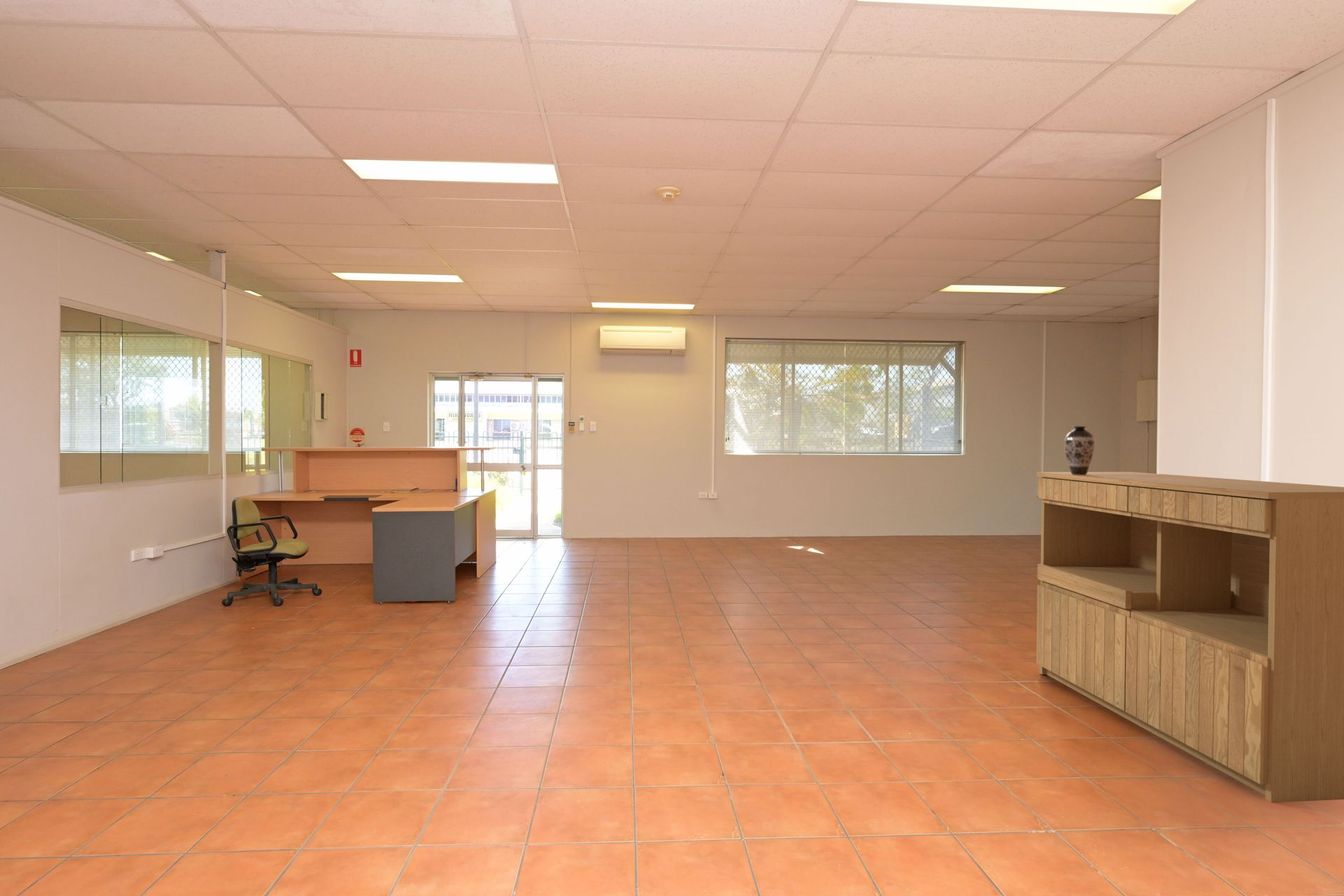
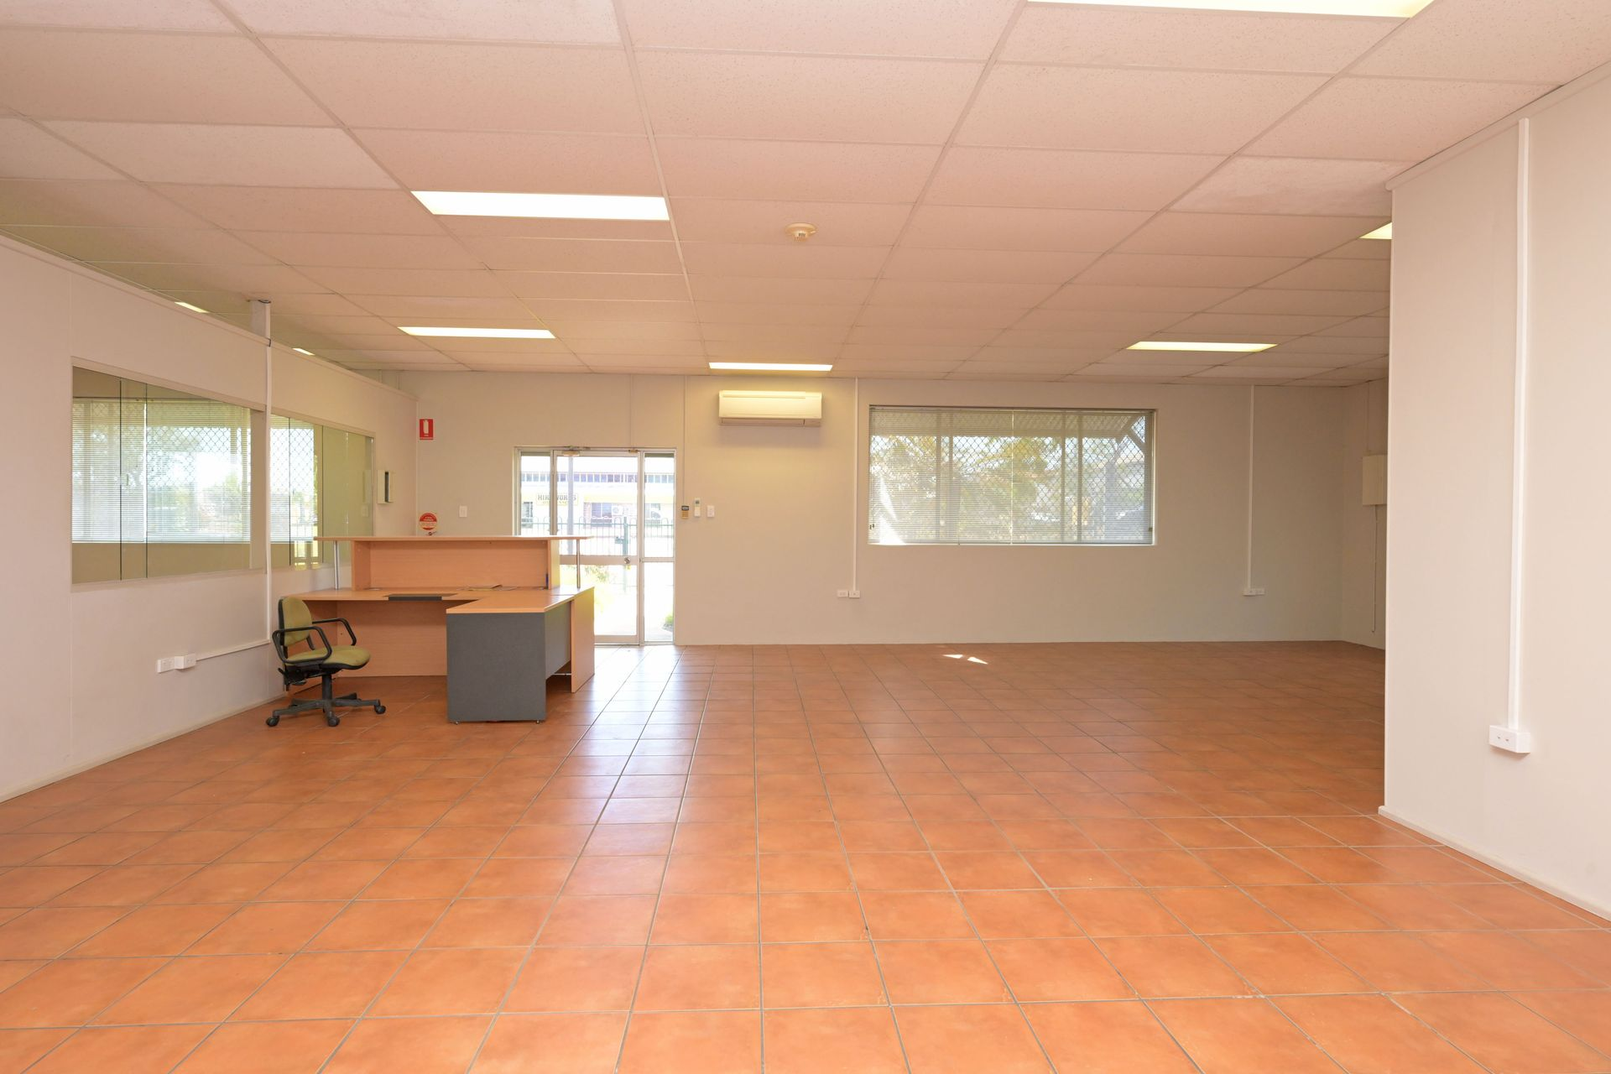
- bookcase (1182, 601)
- decorative vase (1079, 450)
